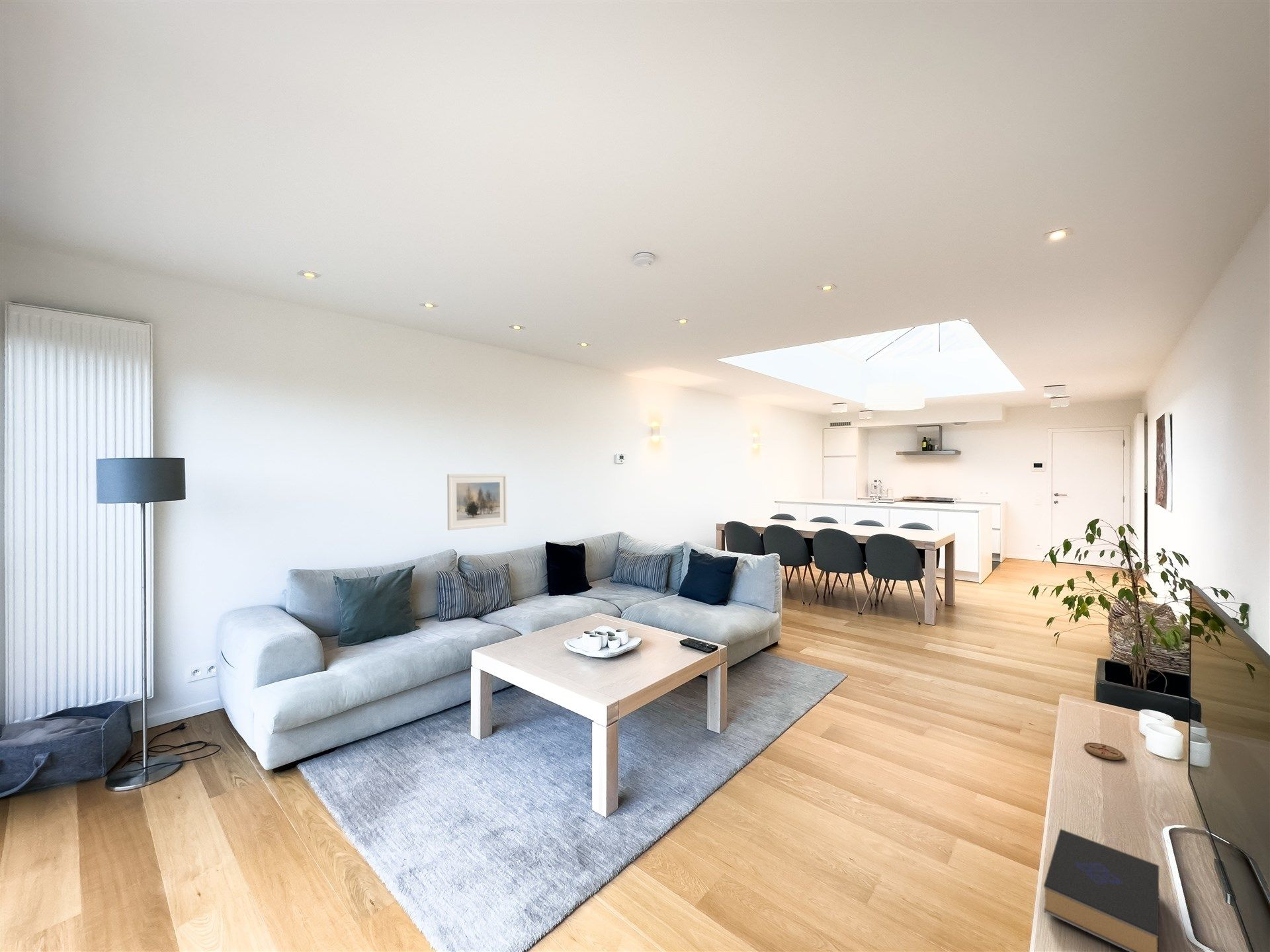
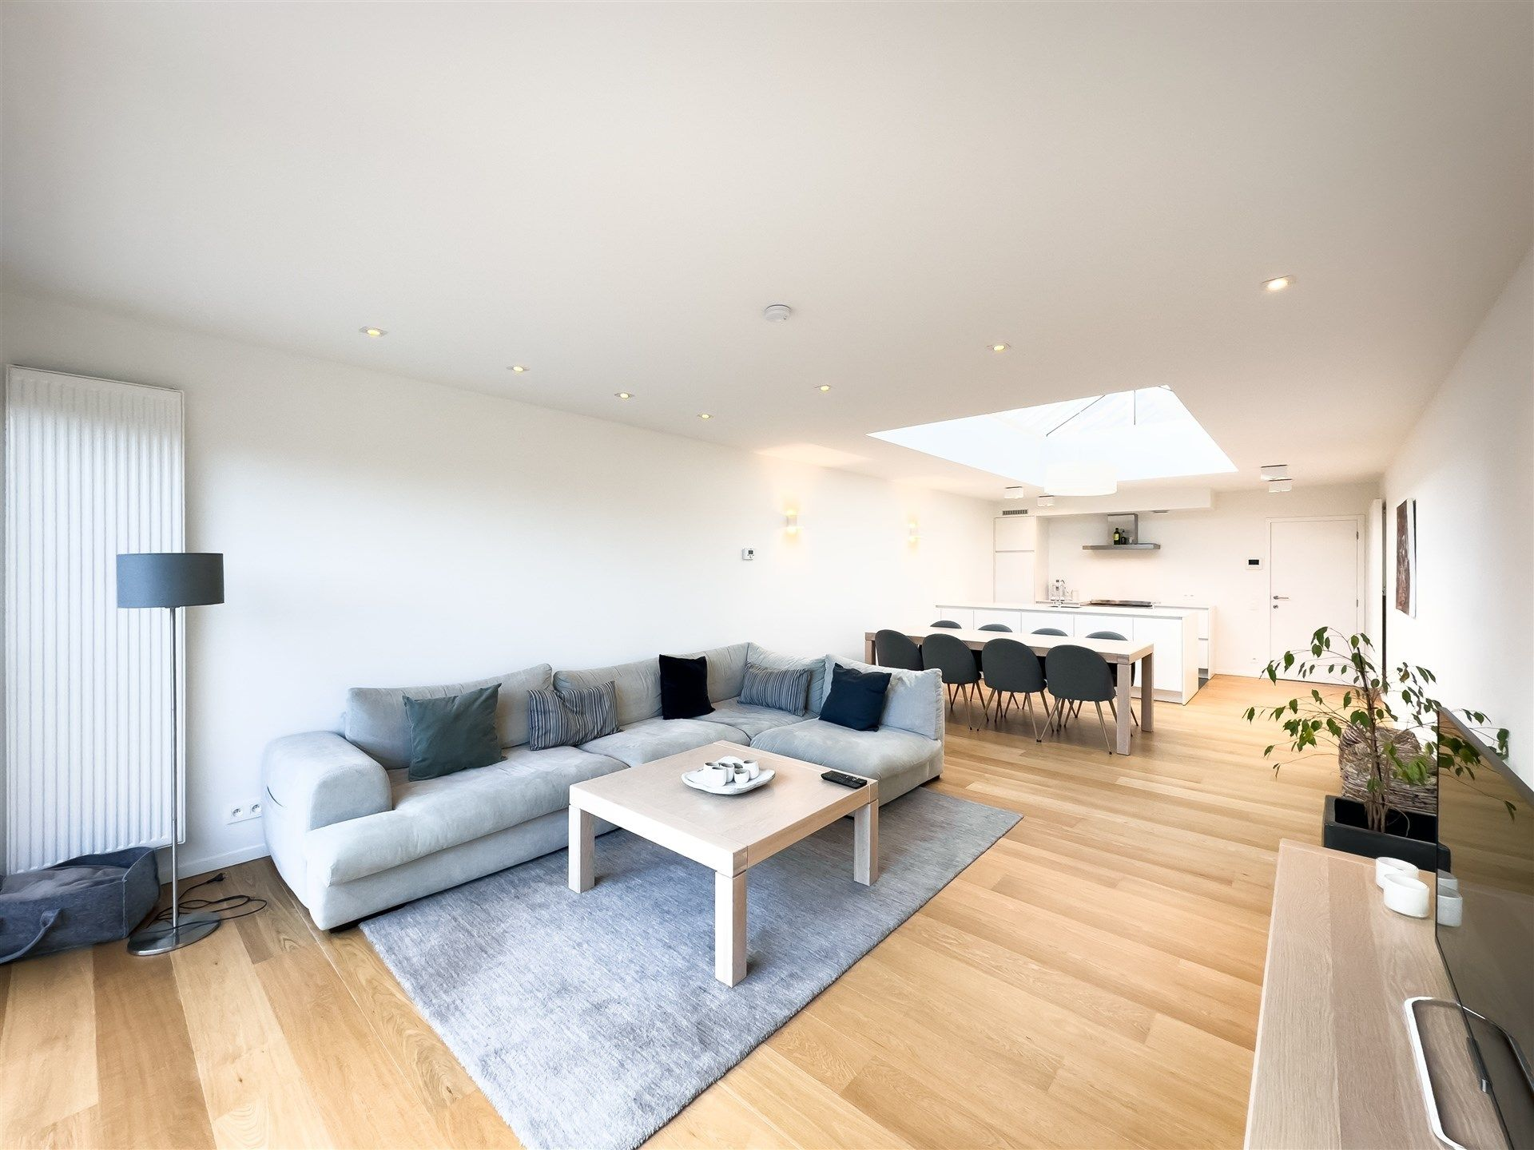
- book (1103, 890)
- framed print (478, 500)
- coaster (1103, 751)
